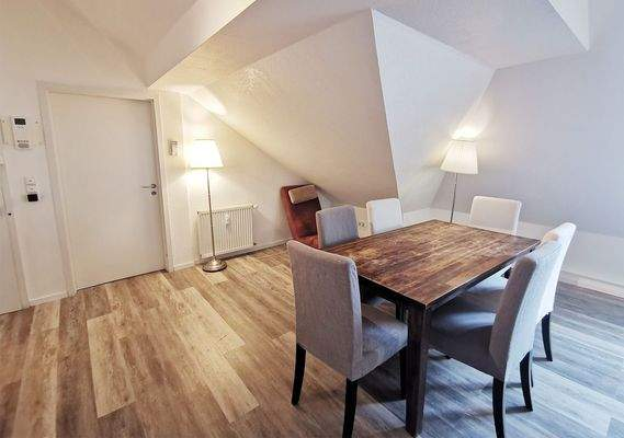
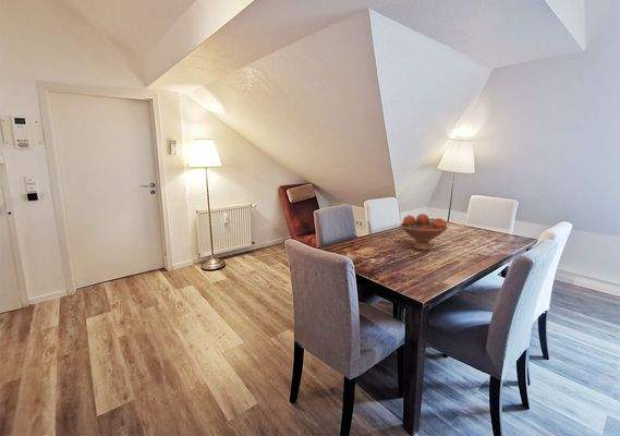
+ fruit bowl (423, 232)
